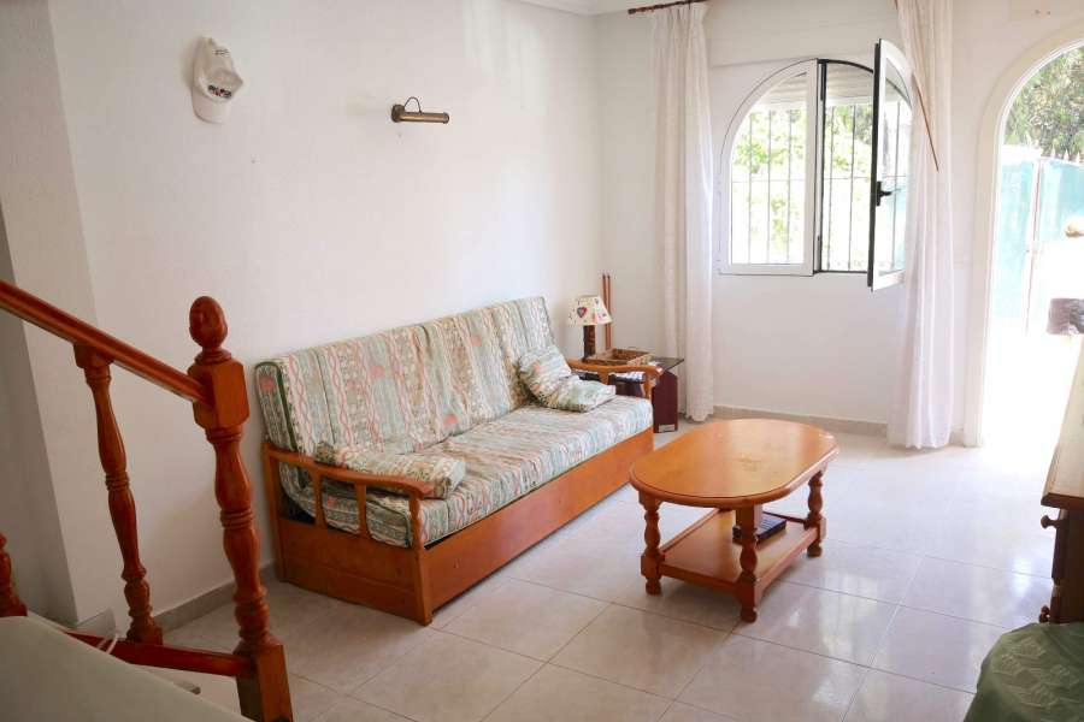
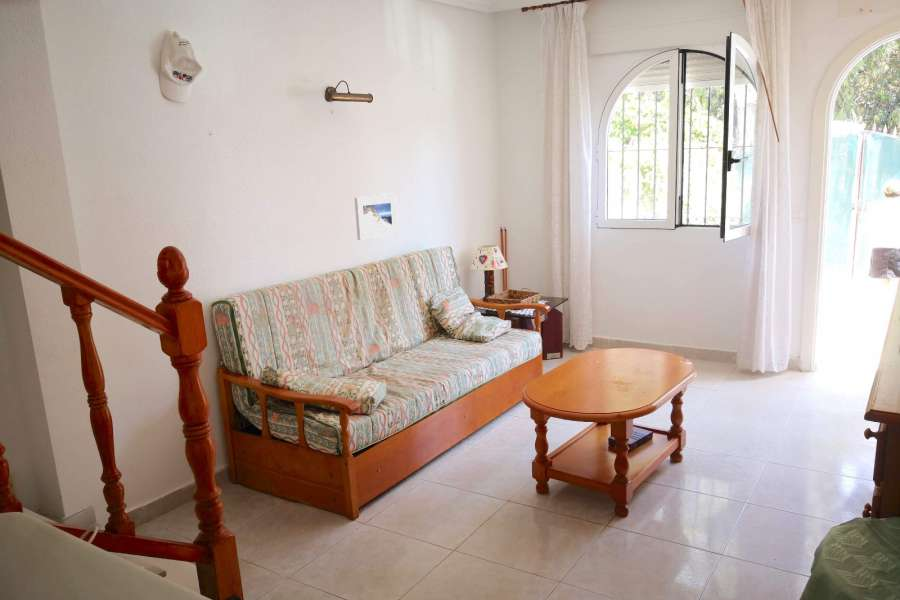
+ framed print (377, 216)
